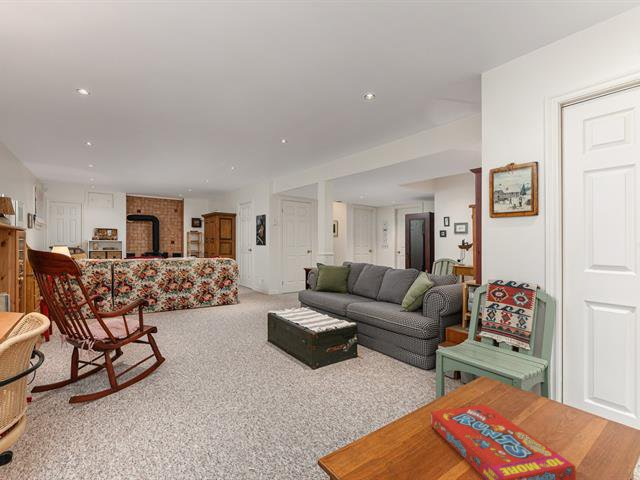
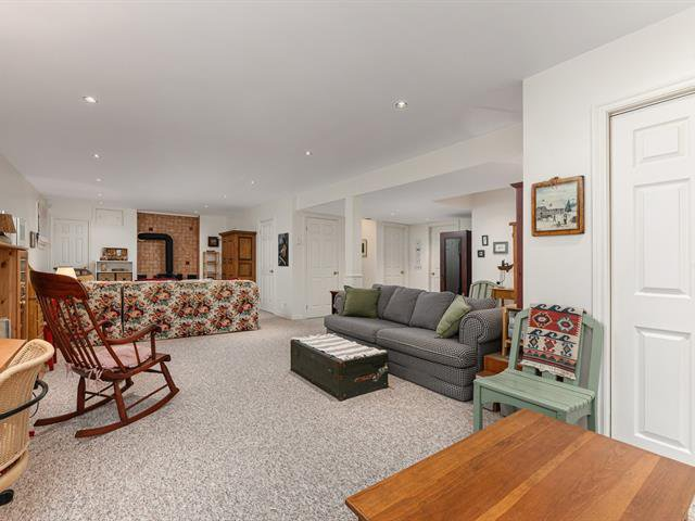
- snack box (493, 442)
